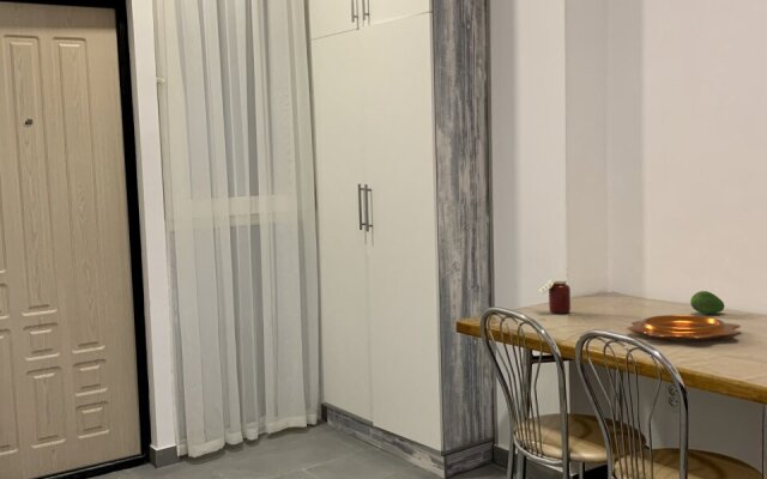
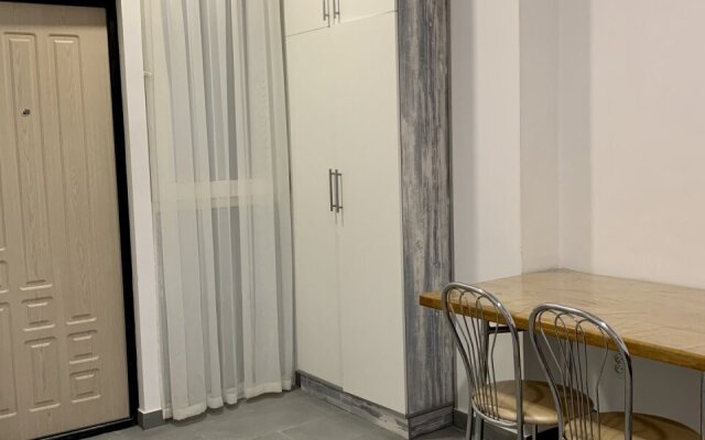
- jar (555, 296)
- fruit (707, 302)
- decorative bowl (683, 327)
